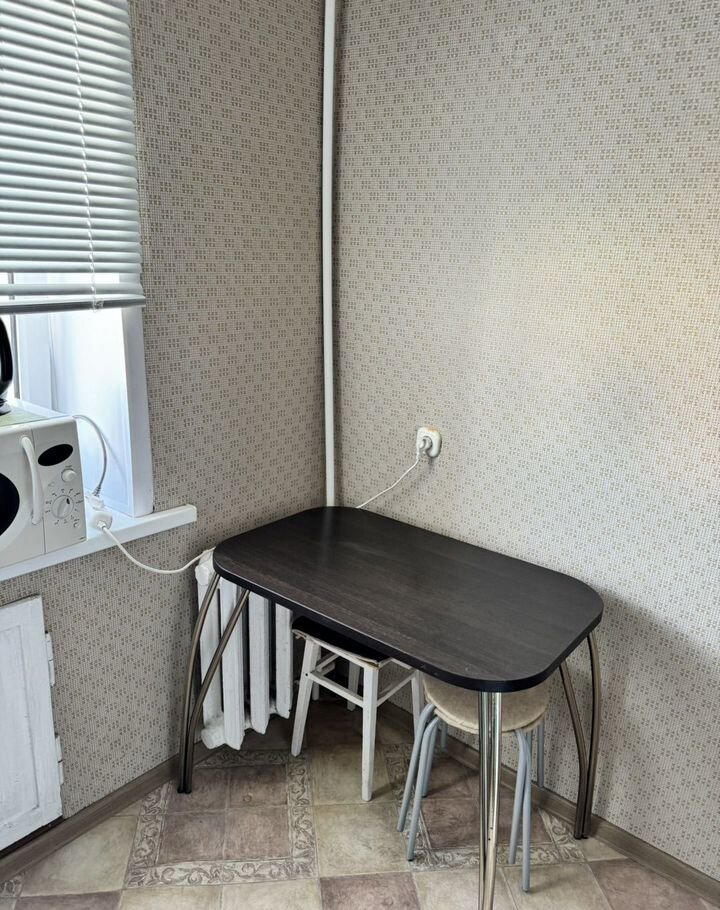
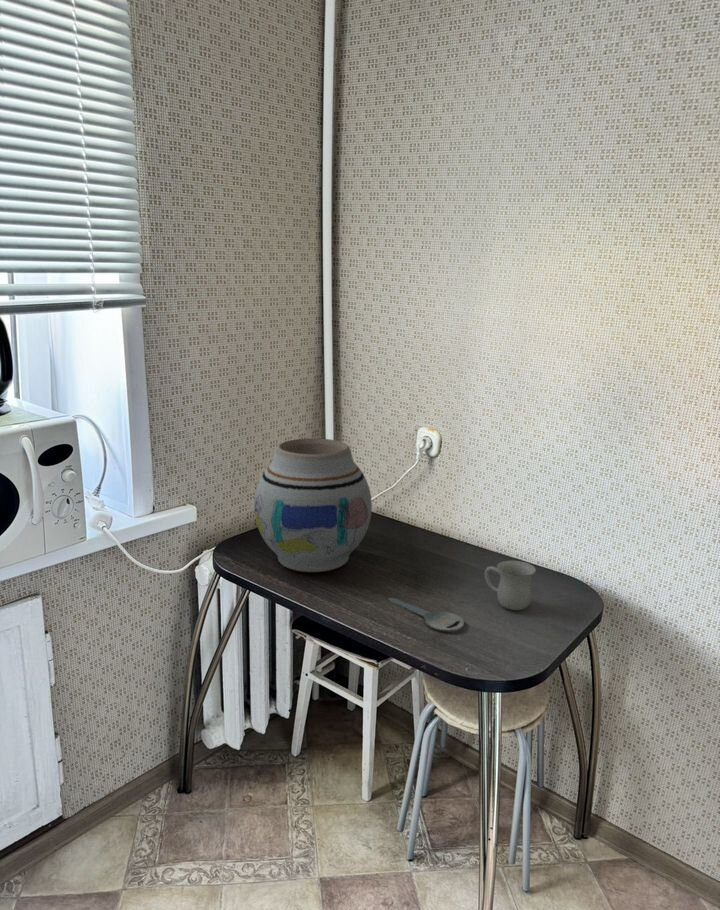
+ vase (313, 504)
+ mug (507, 584)
+ key (423, 612)
